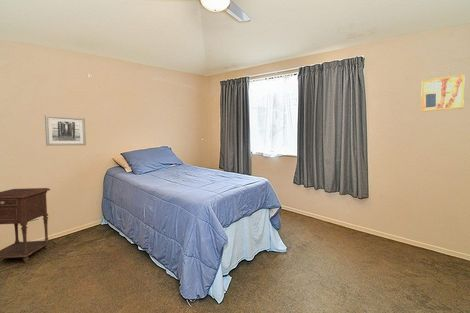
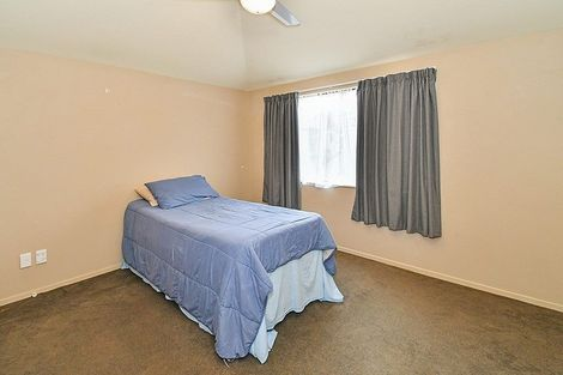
- nightstand (19, 223)
- wall art (441, 93)
- wall art (66, 131)
